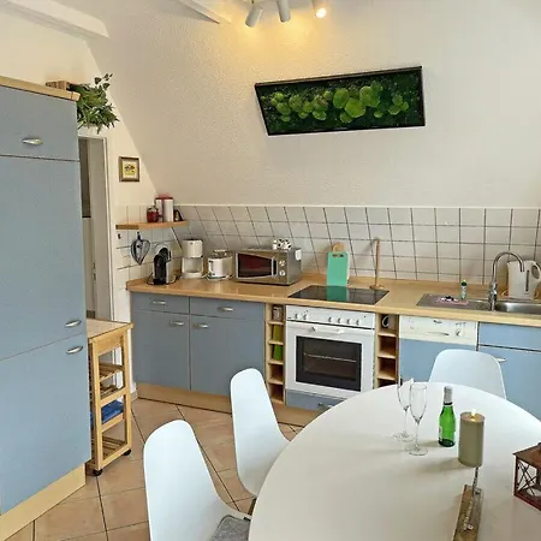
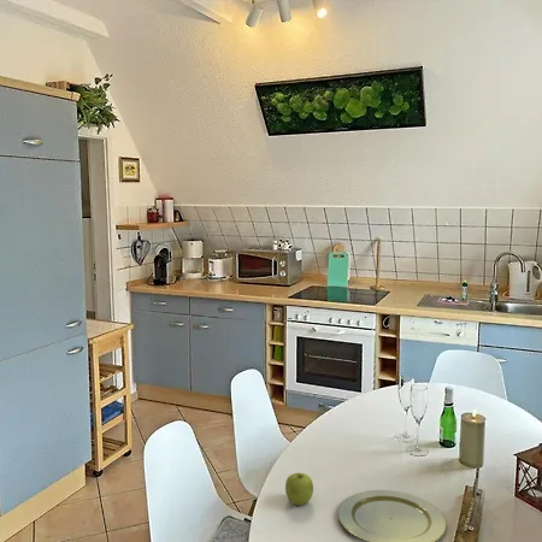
+ plate (390, 517)
+ fruit (299, 487)
